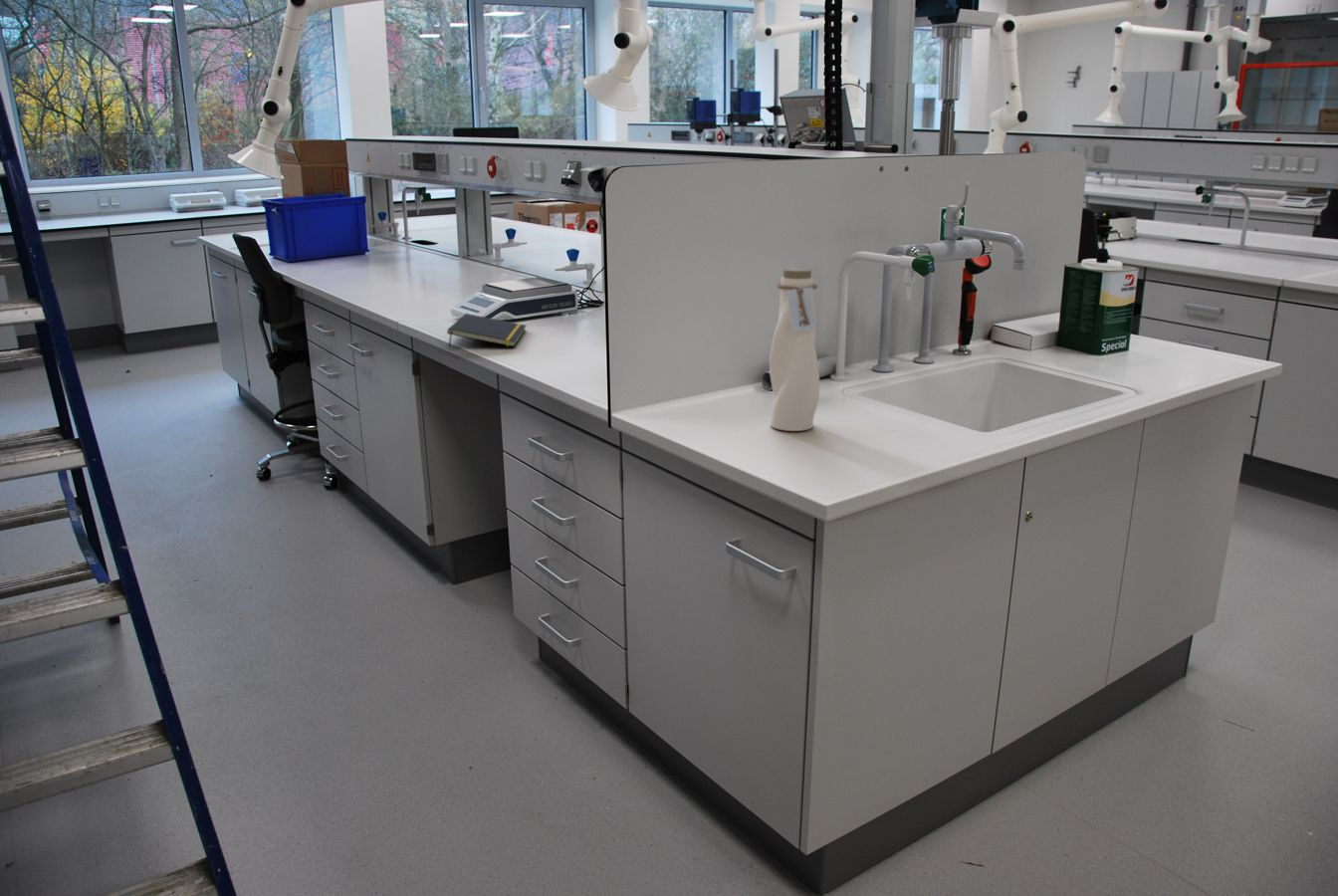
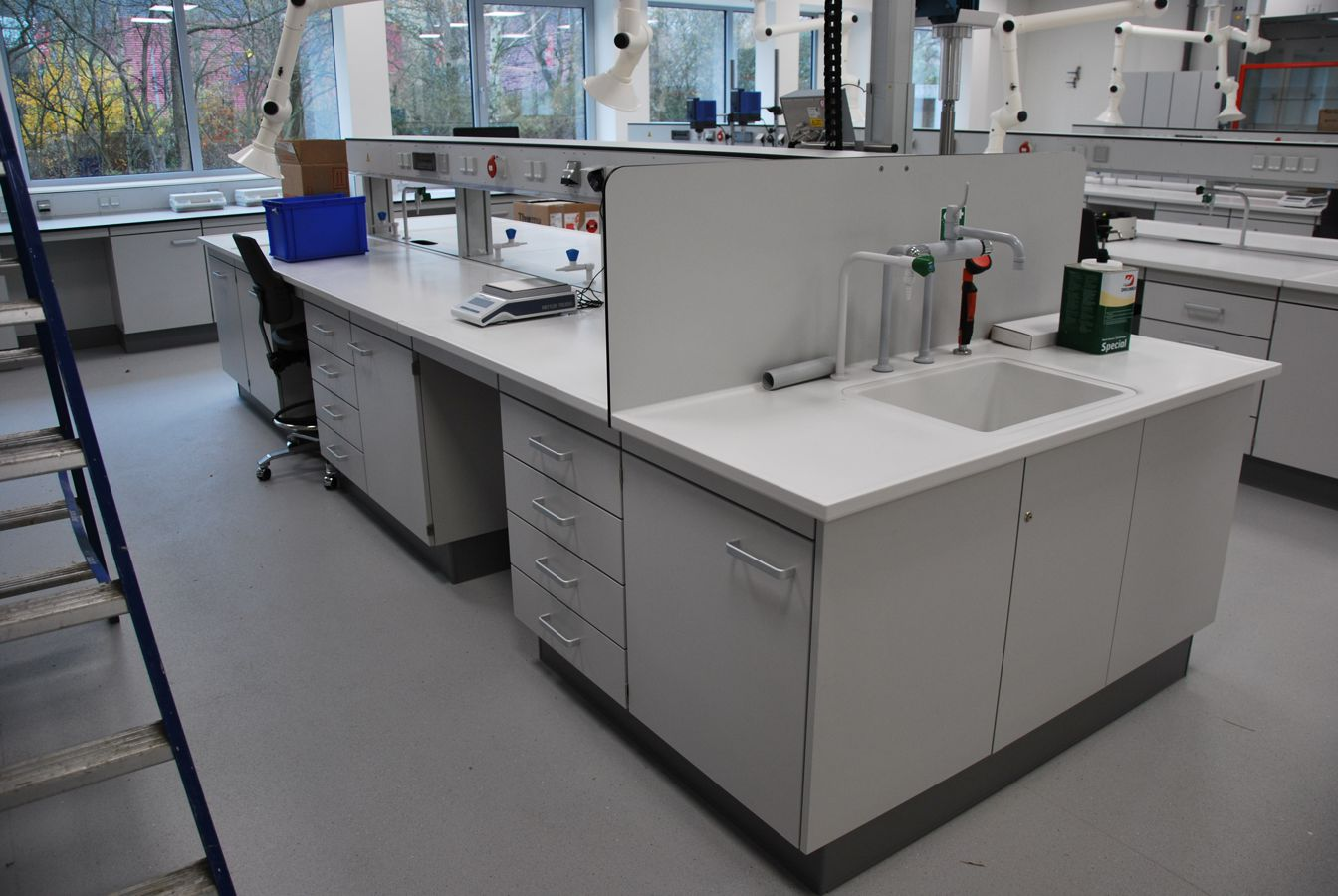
- notepad (488, 329)
- water bottle (796, 349)
